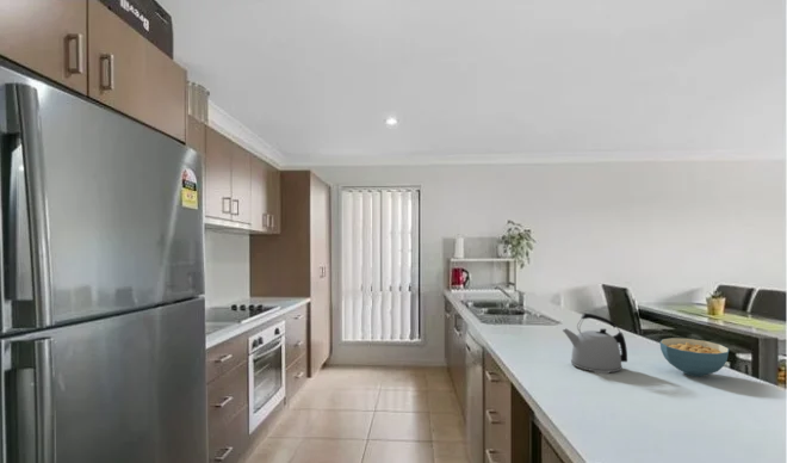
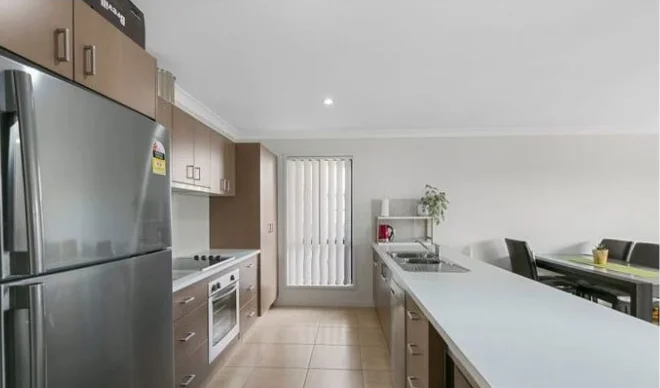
- kettle (594, 339)
- cereal bowl (693, 359)
